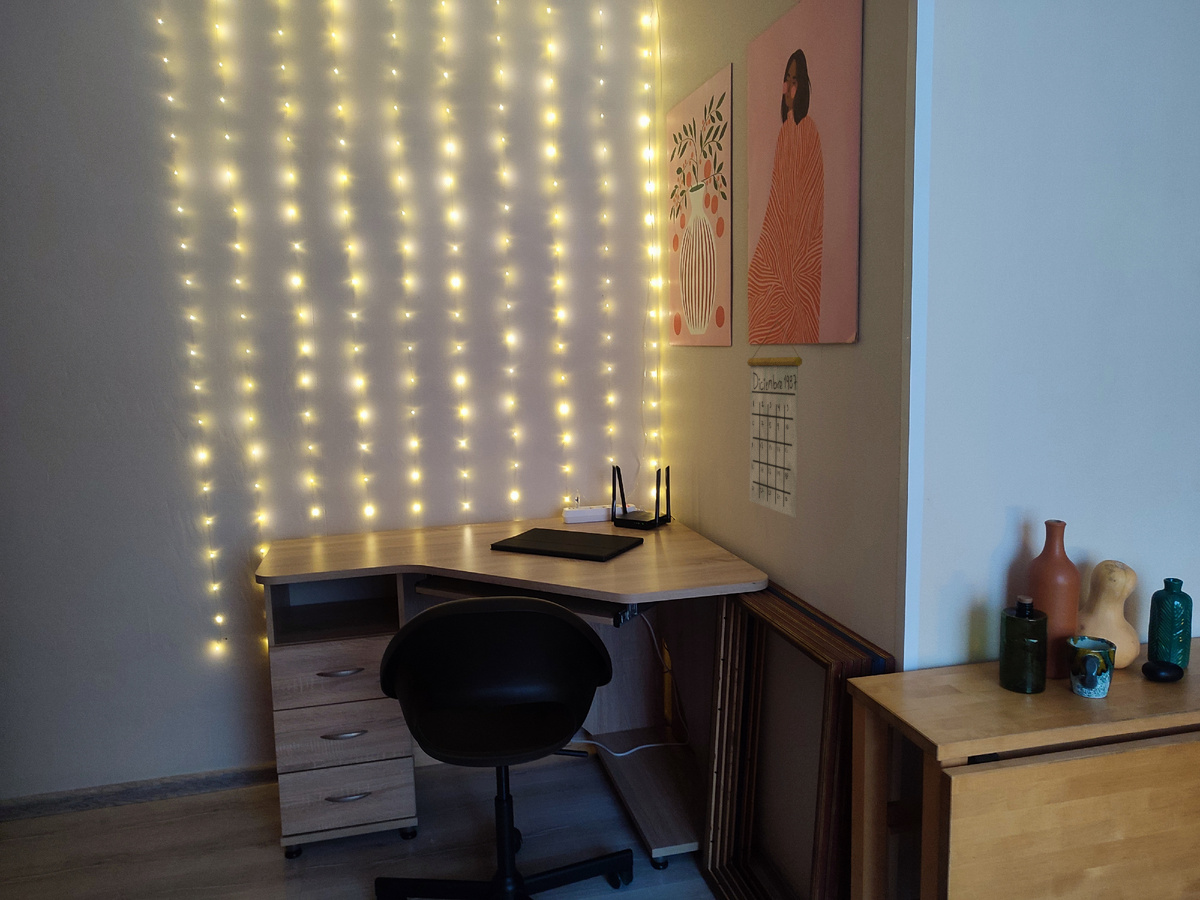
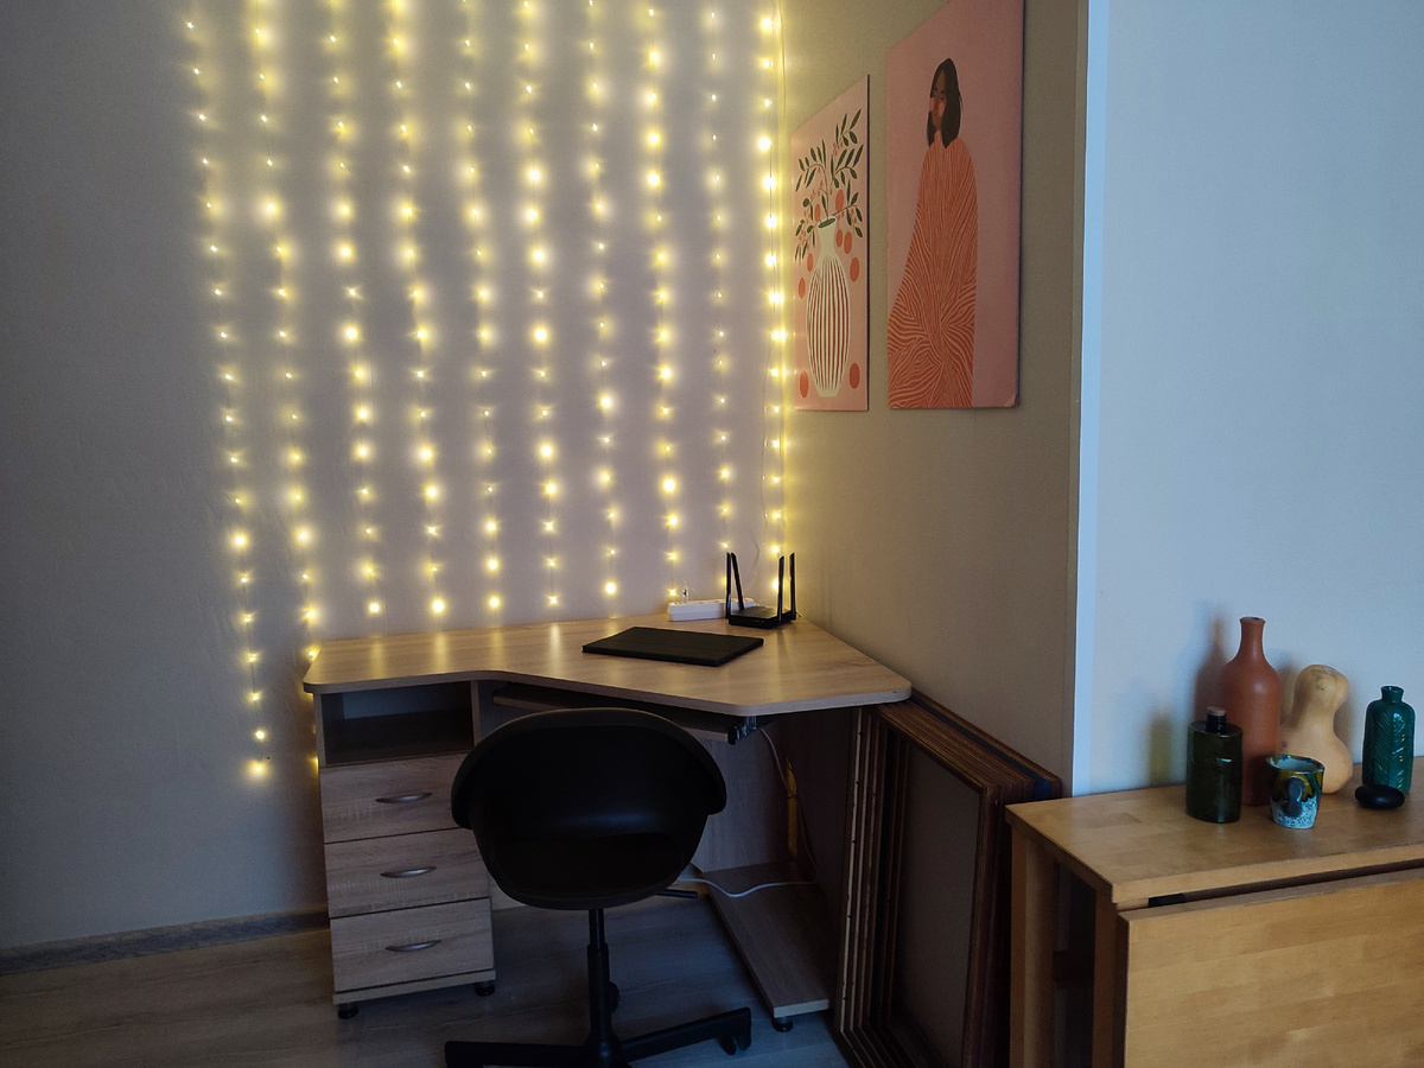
- calendar (772, 415)
